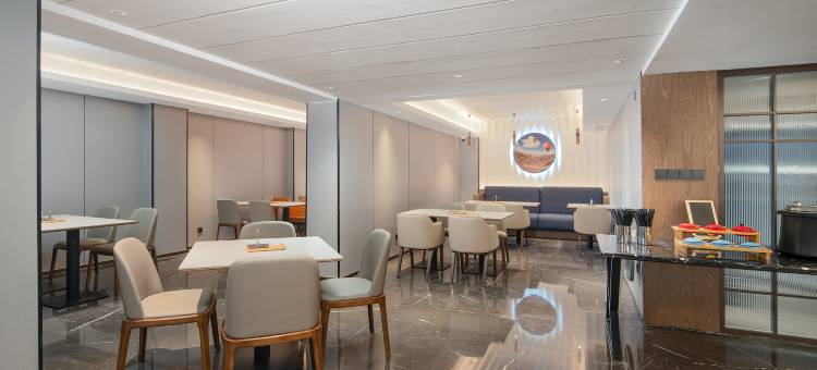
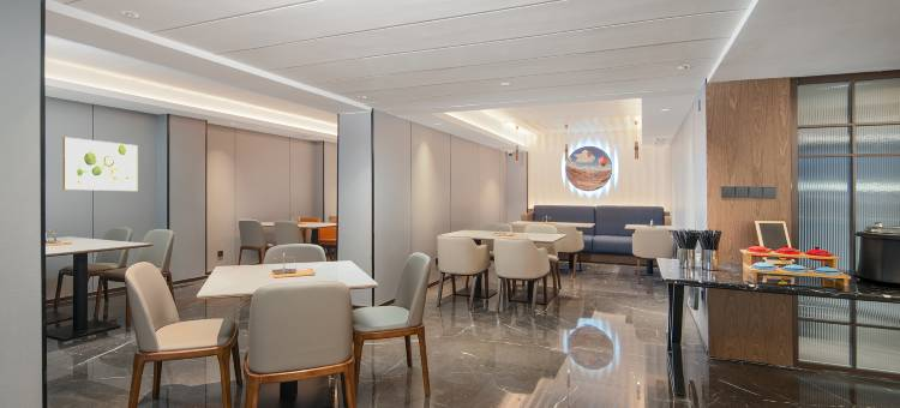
+ wall art (103, 166)
